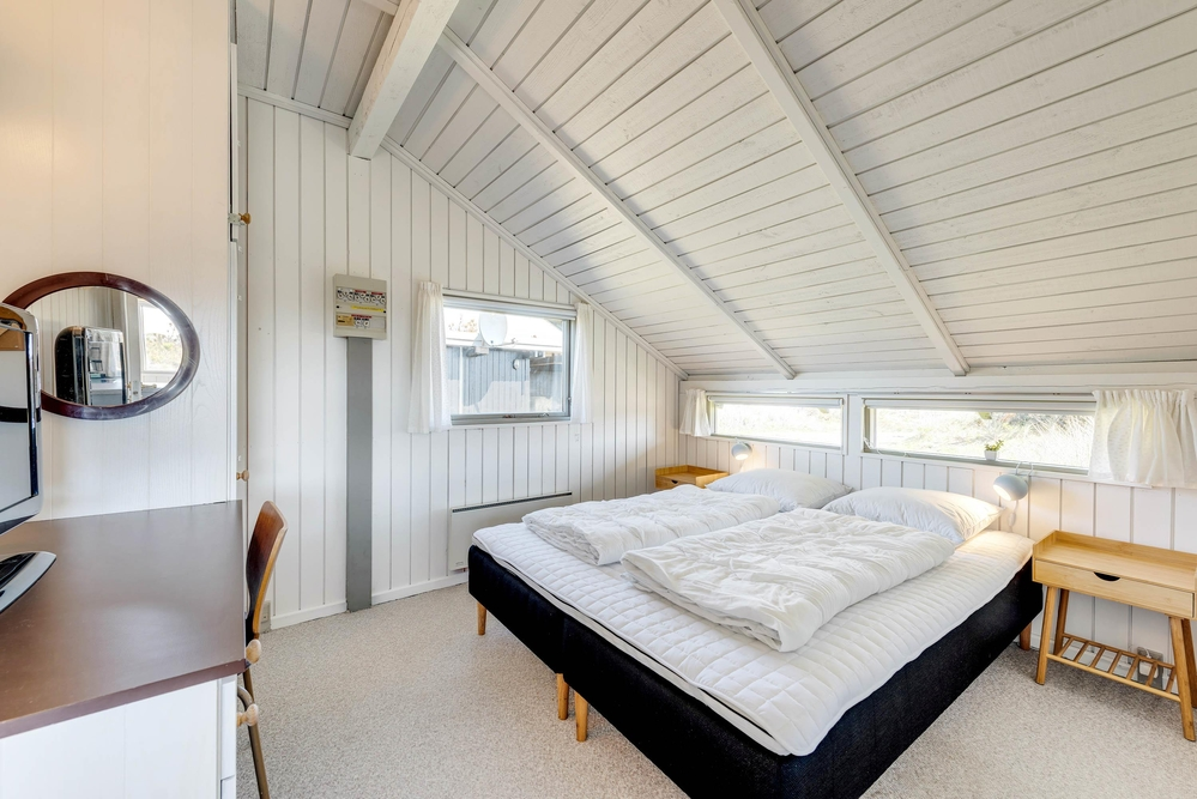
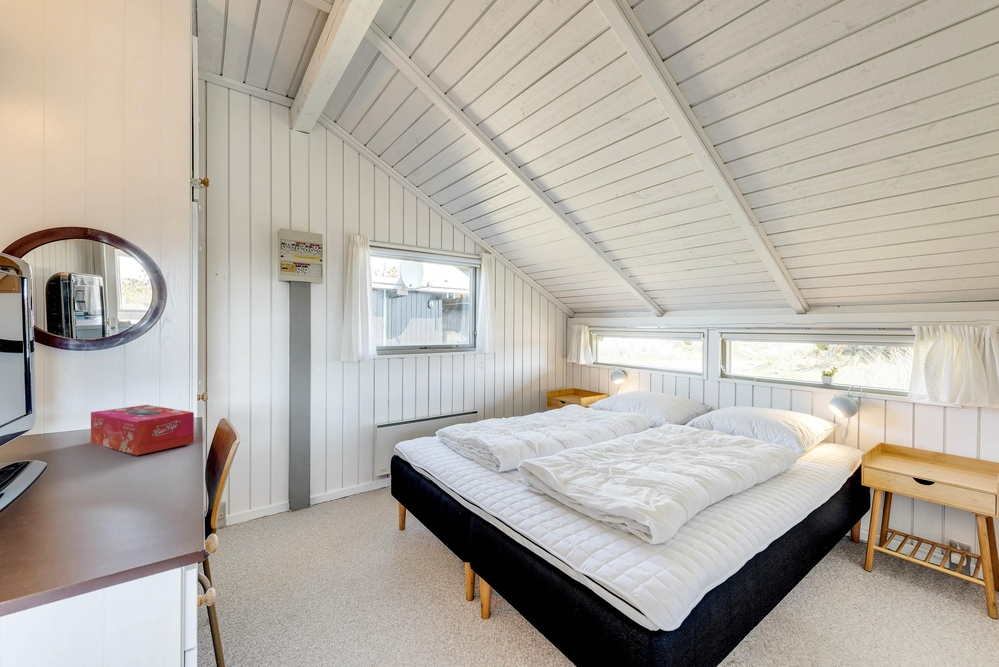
+ tissue box (142, 427)
